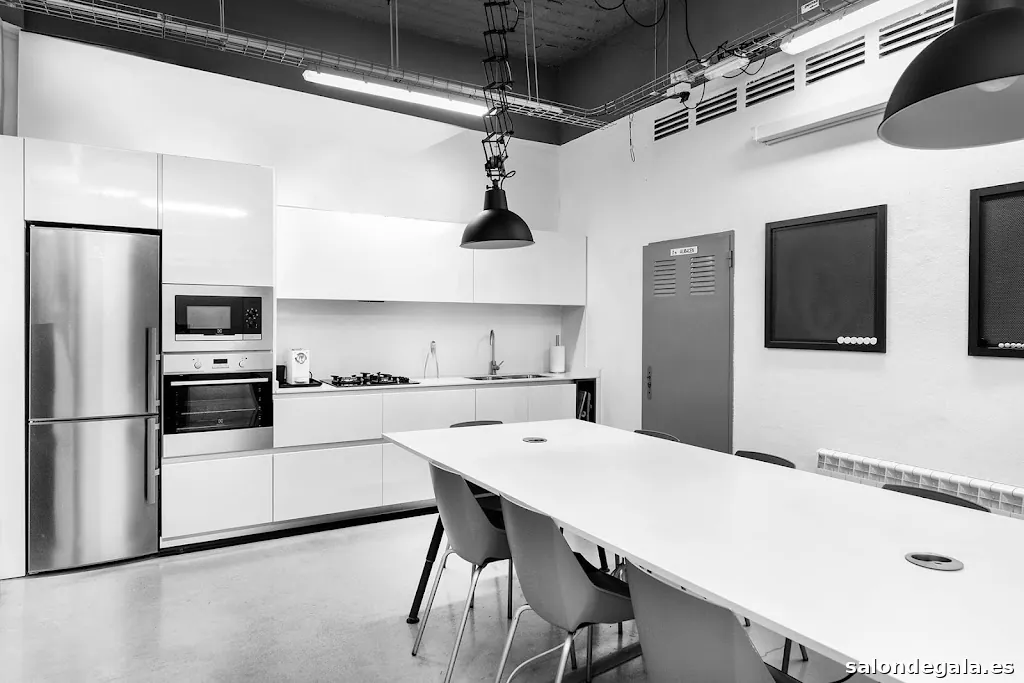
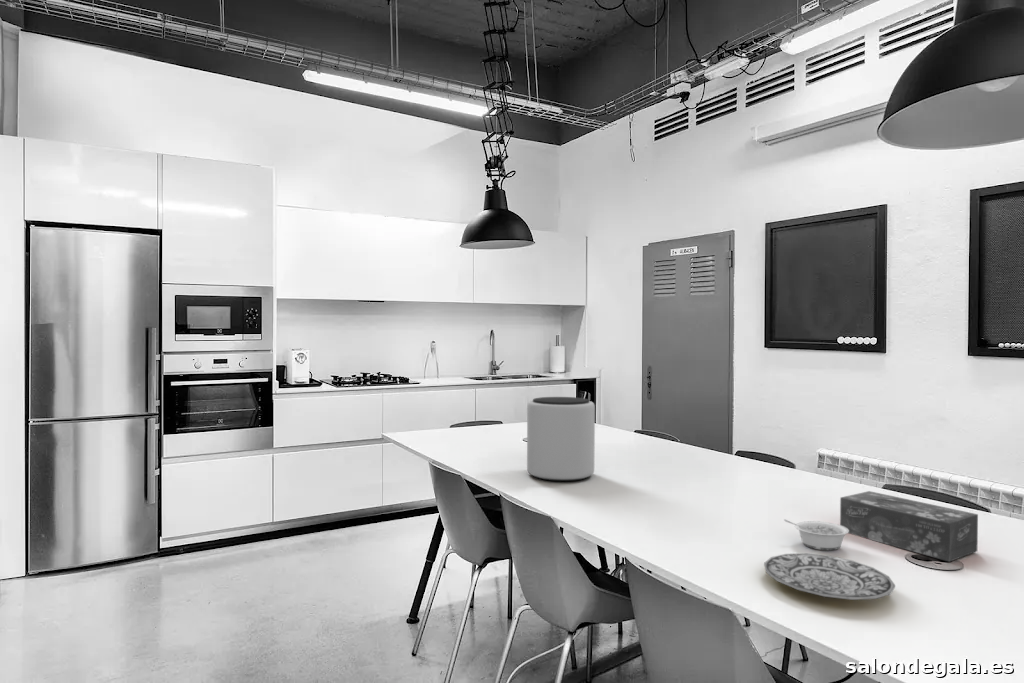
+ plate (826, 579)
+ tissue box (905, 523)
+ plant pot (560, 437)
+ legume (819, 534)
